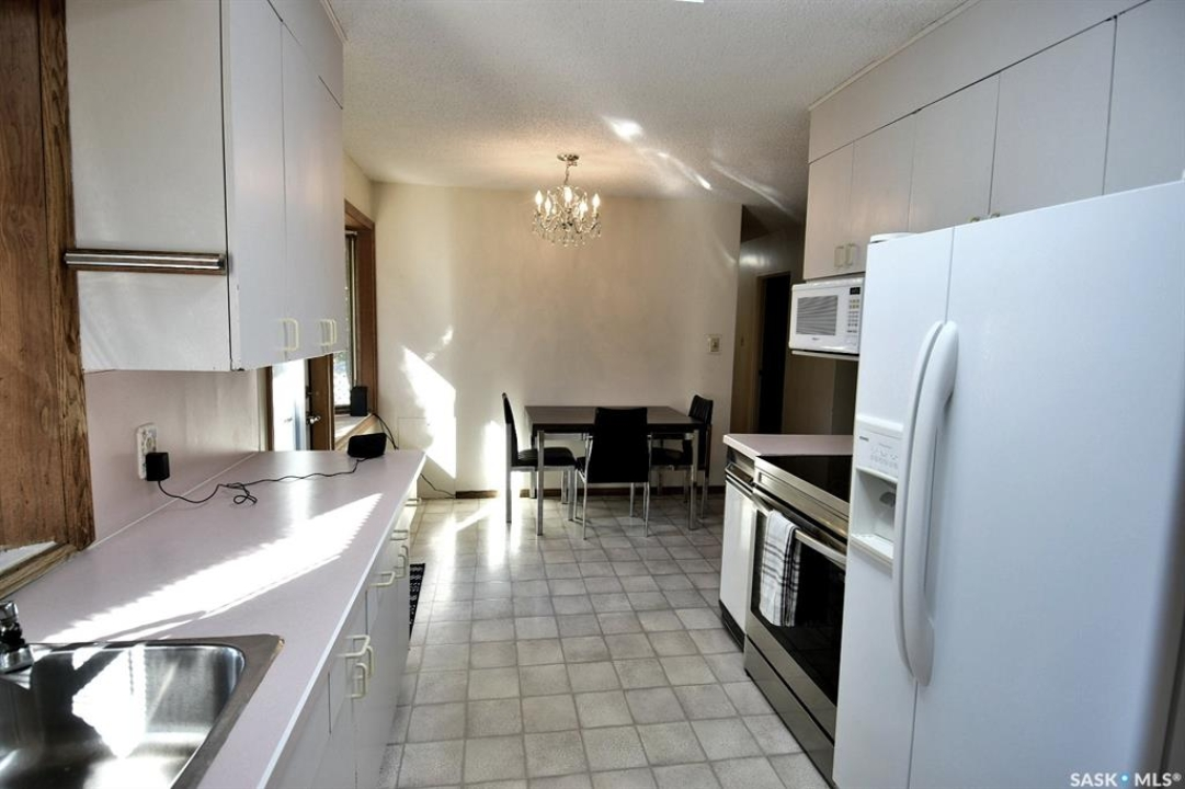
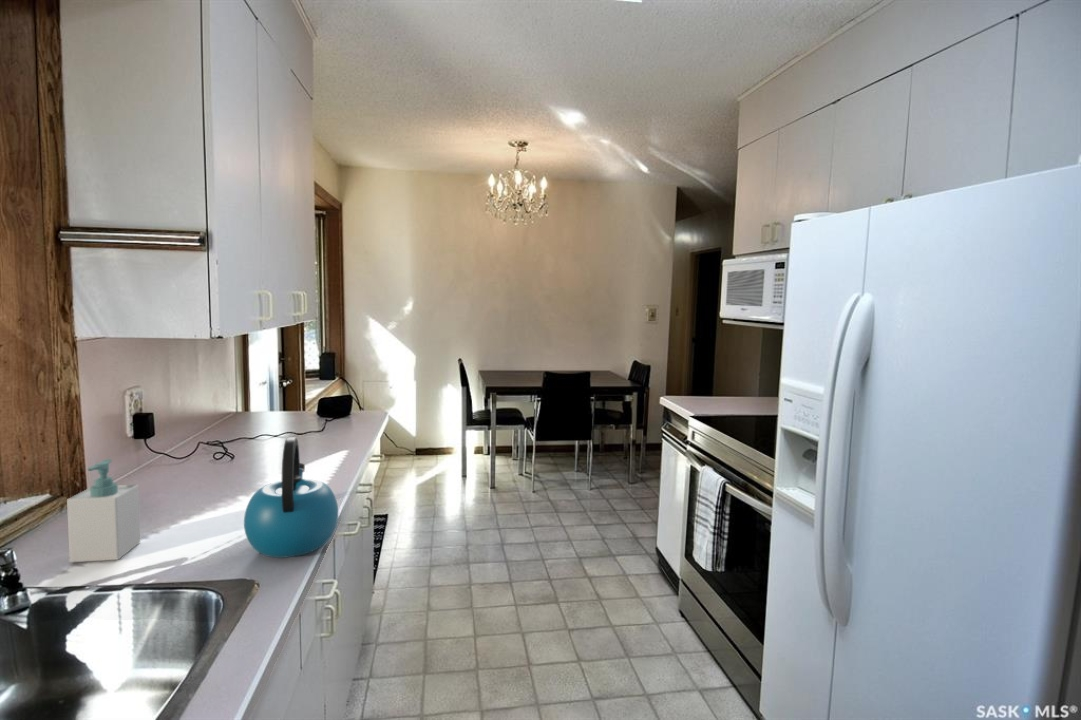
+ kettle (292, 490)
+ soap bottle (104, 507)
